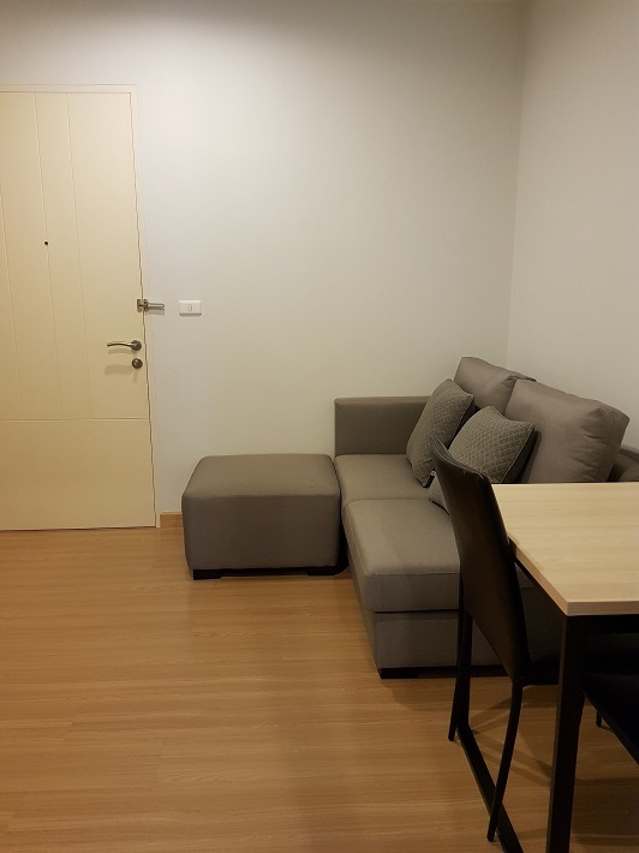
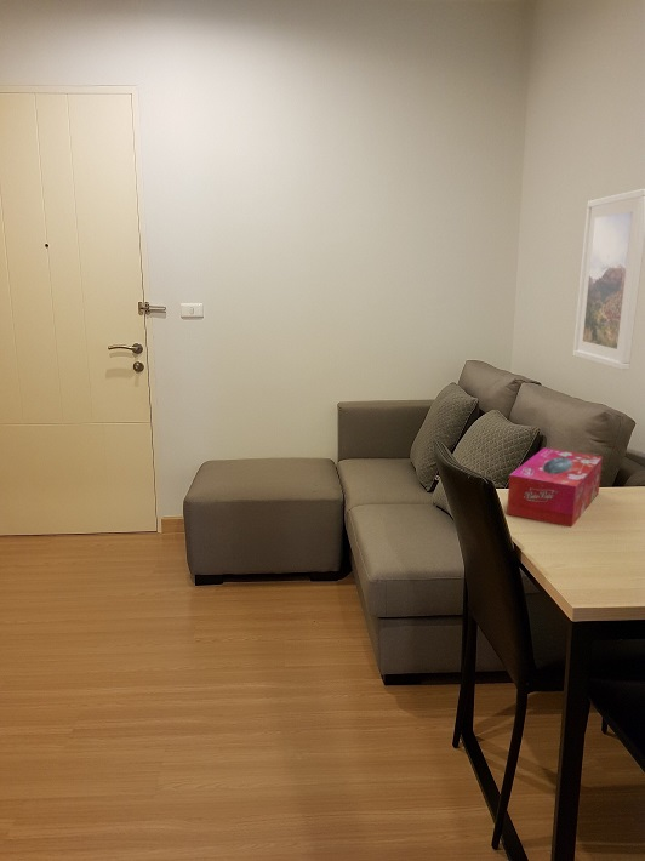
+ tissue box (556, 484)
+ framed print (606, 281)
